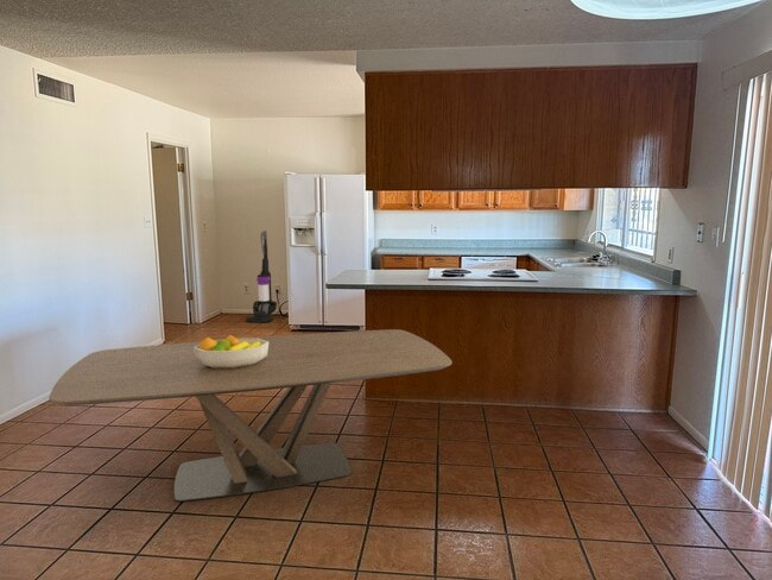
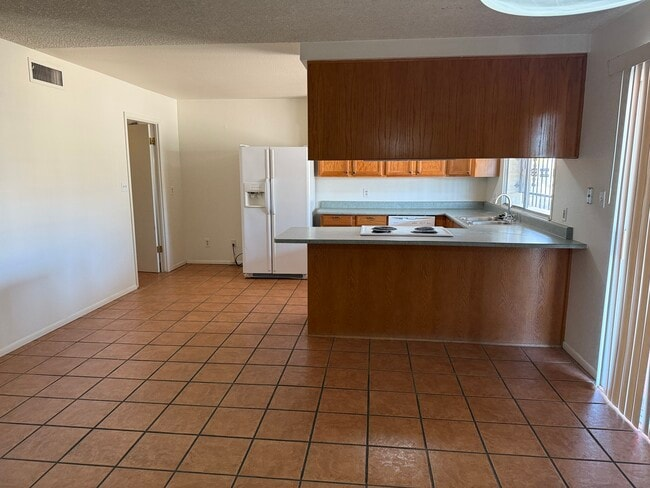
- vacuum cleaner (261, 275)
- dining table (268, 414)
- fruit bowl (232, 348)
